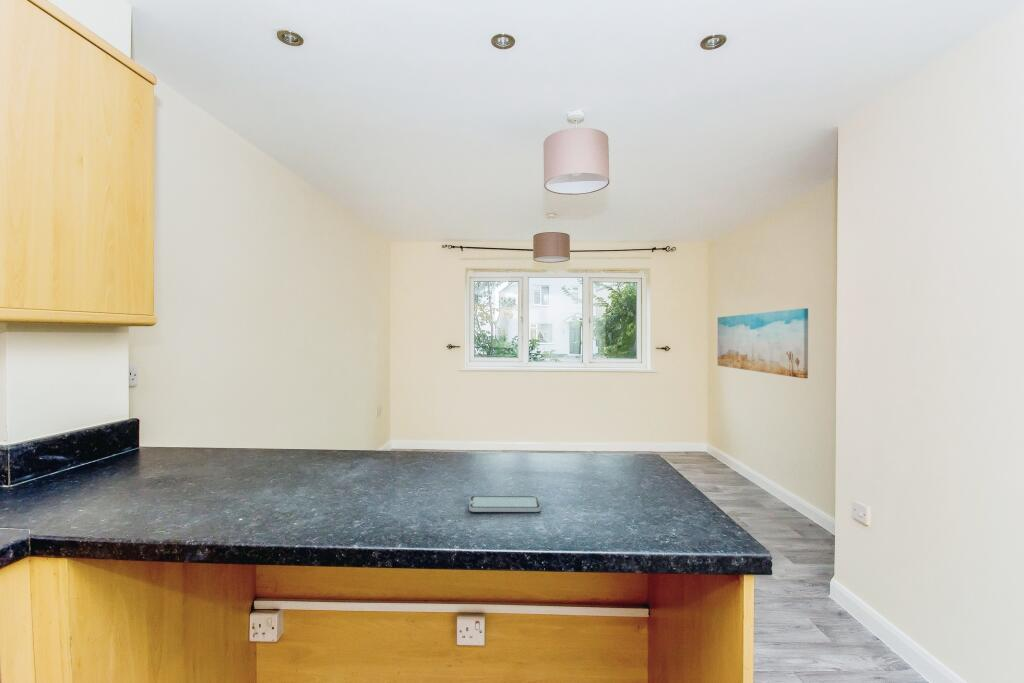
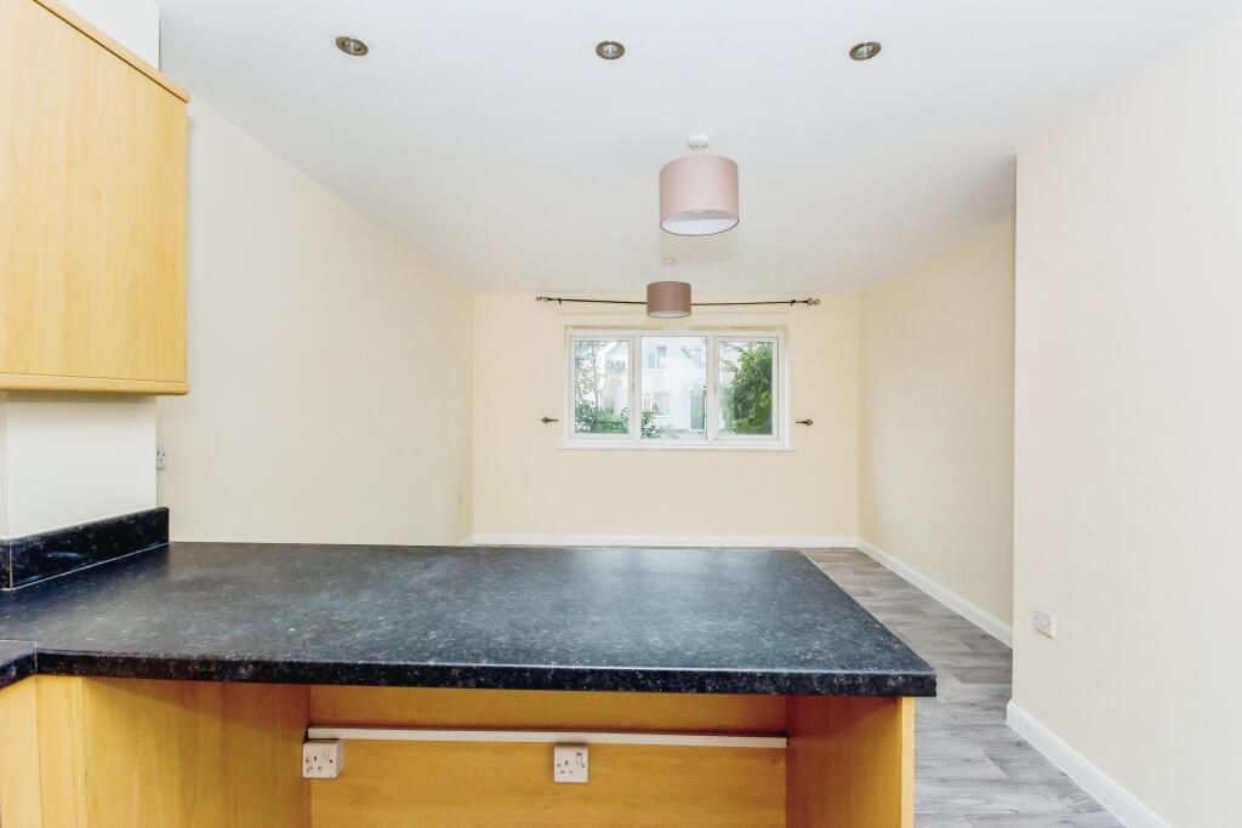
- wall art (755, 342)
- smartphone (504, 503)
